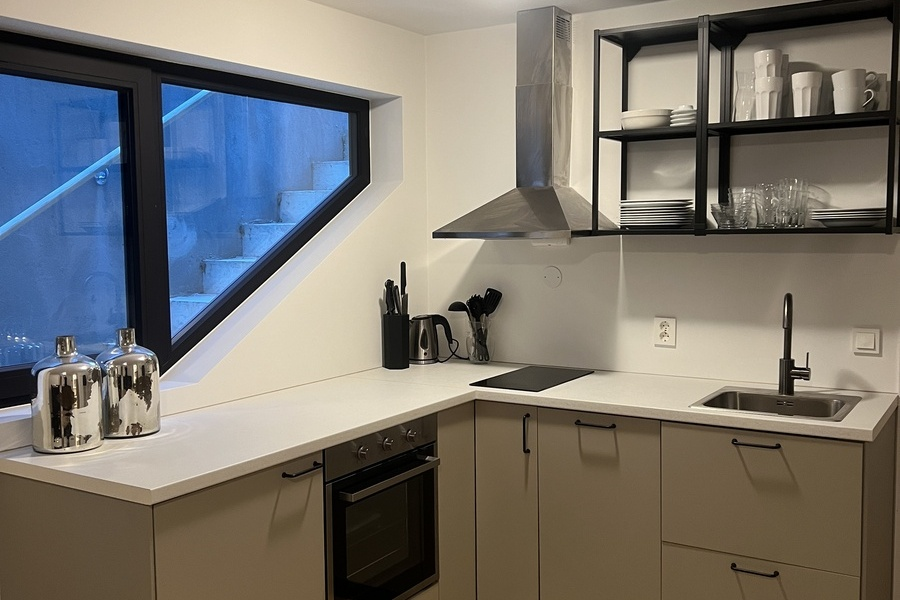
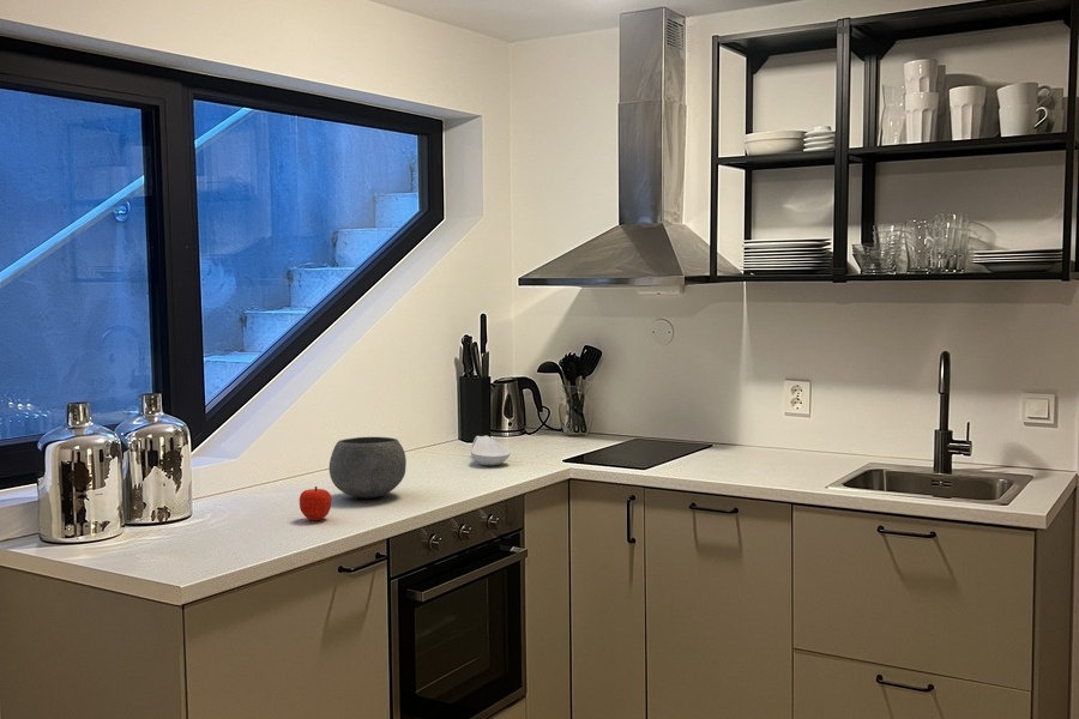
+ spoon rest (486, 449)
+ bowl (368, 467)
+ fruit (315, 502)
